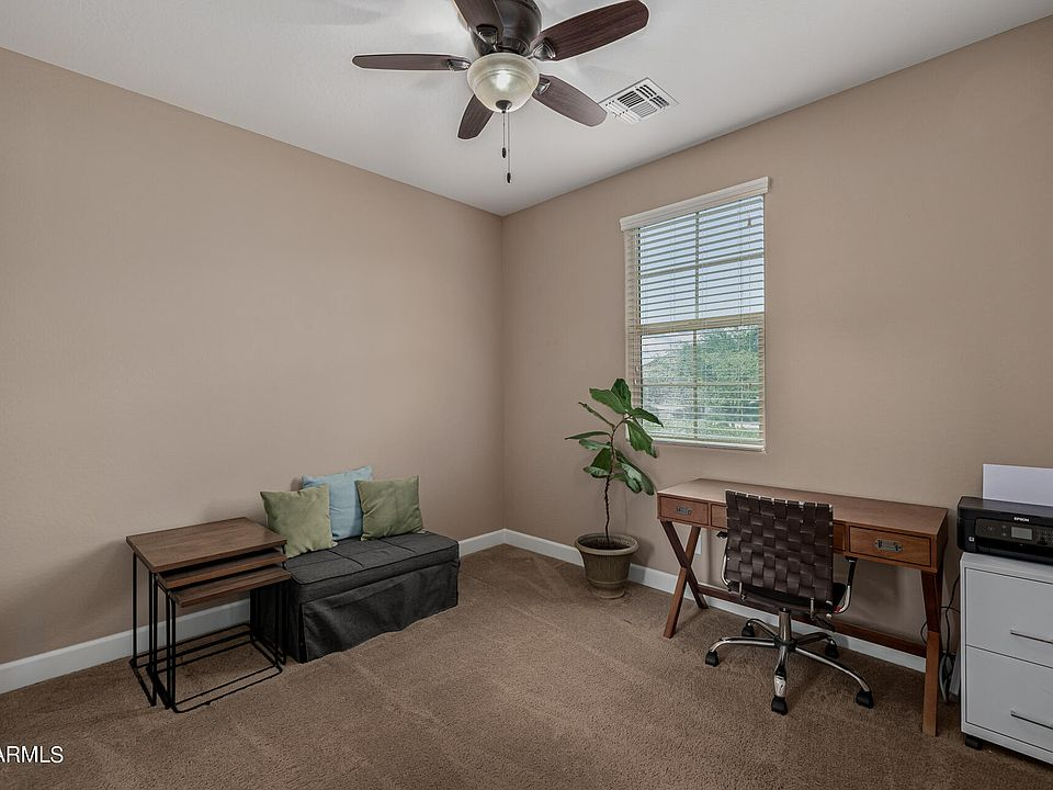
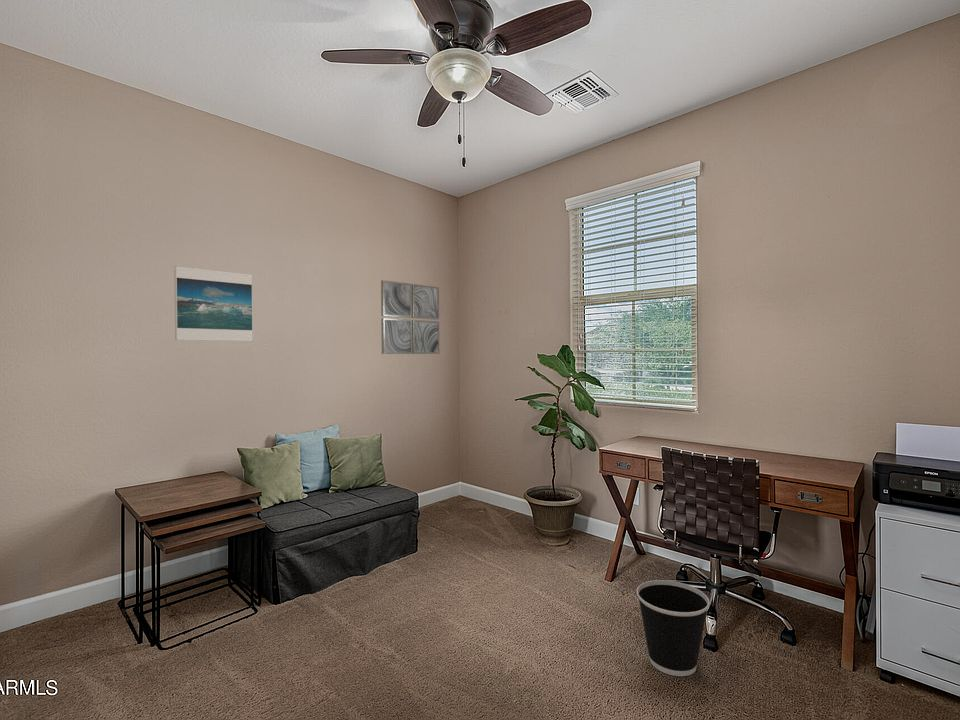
+ wall art (411, 317)
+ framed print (215, 305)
+ wastebasket (672, 628)
